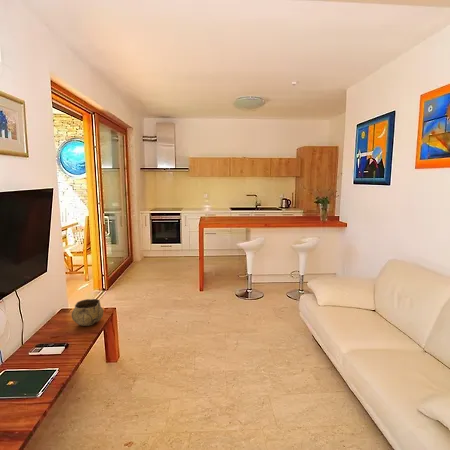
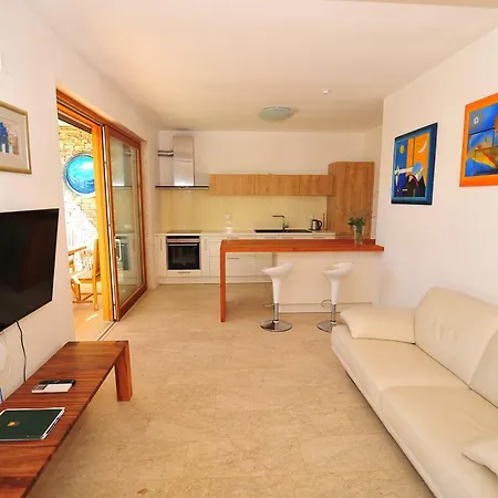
- decorative bowl (87, 313)
